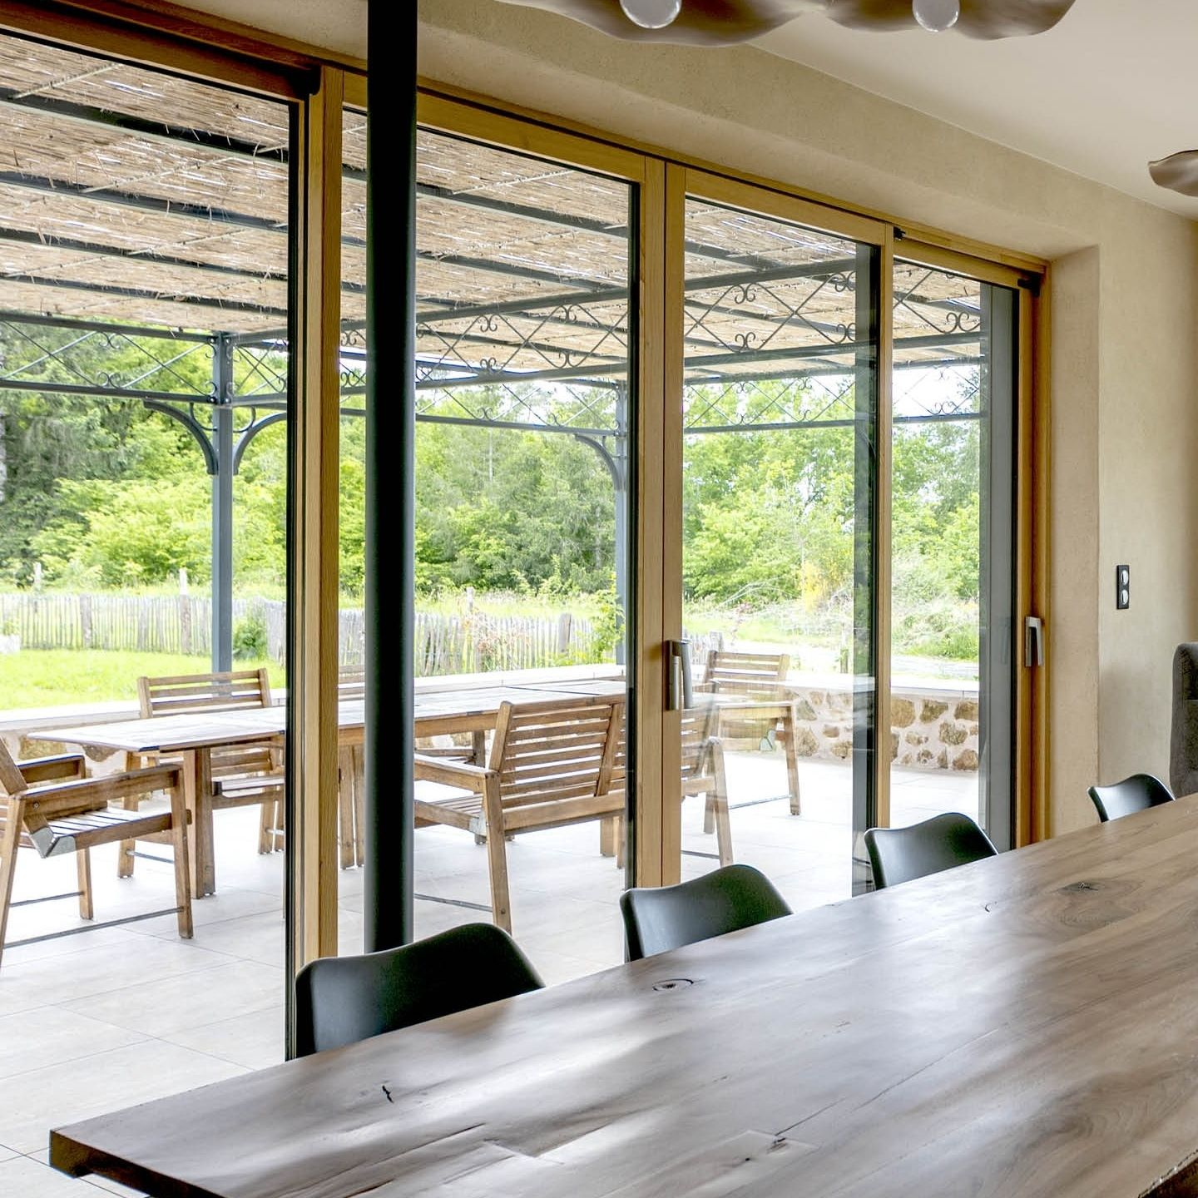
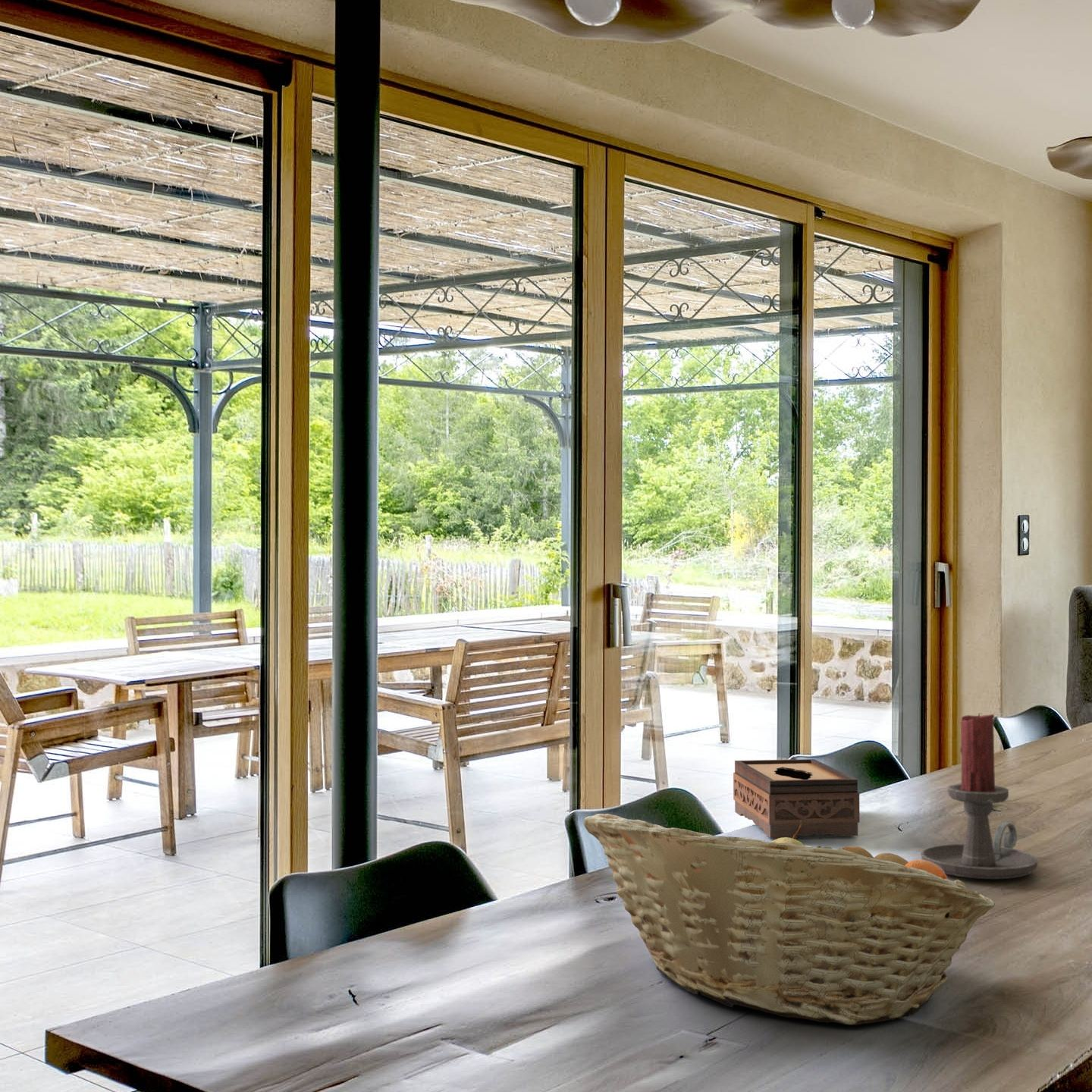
+ candle holder (984, 788)
+ fruit basket (777, 894)
+ tissue box (793, 796)
